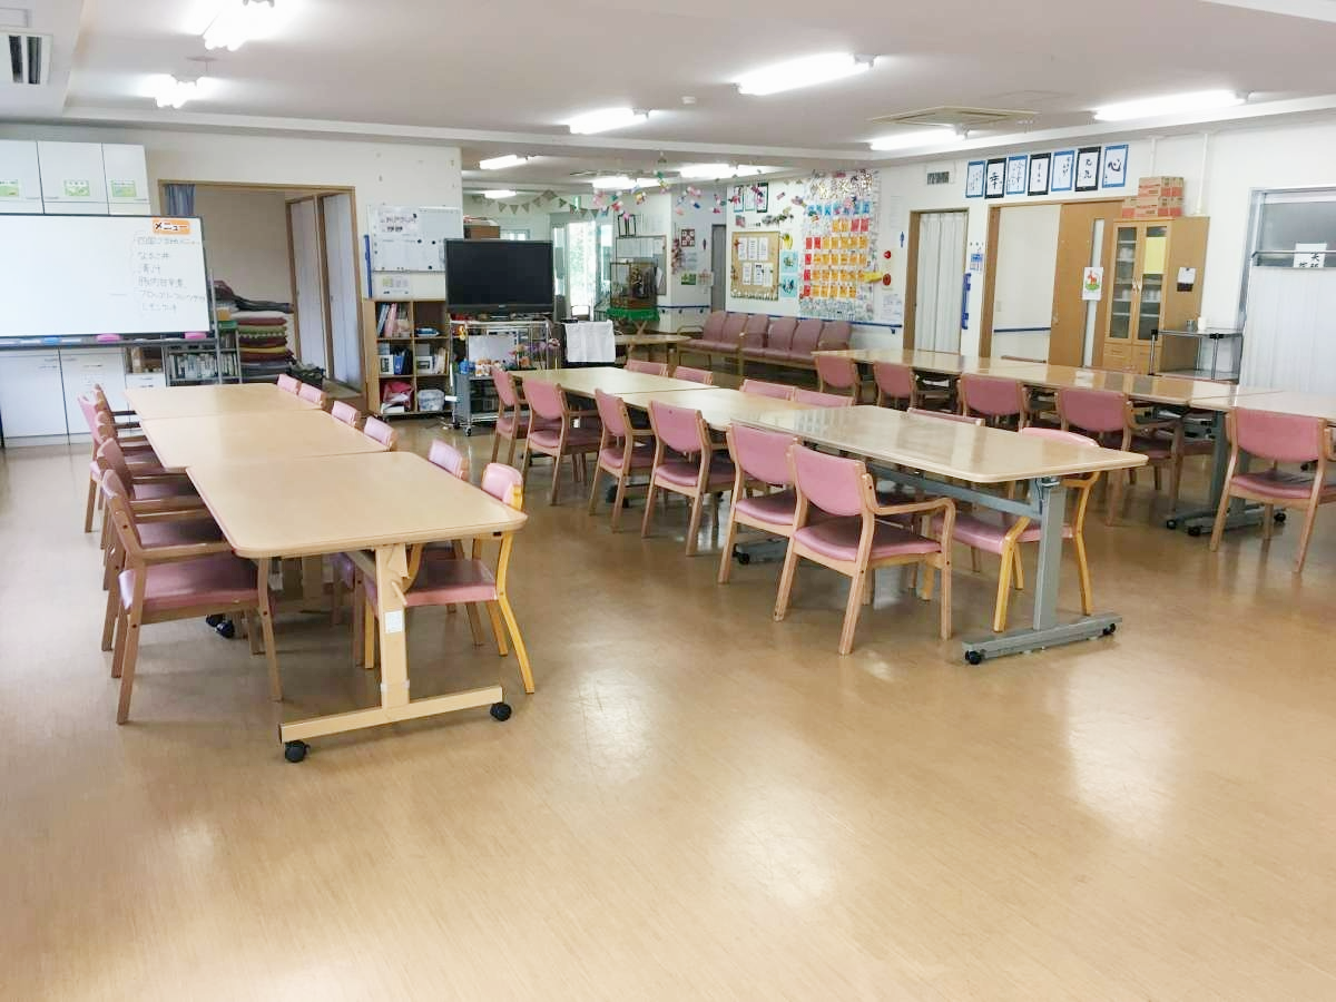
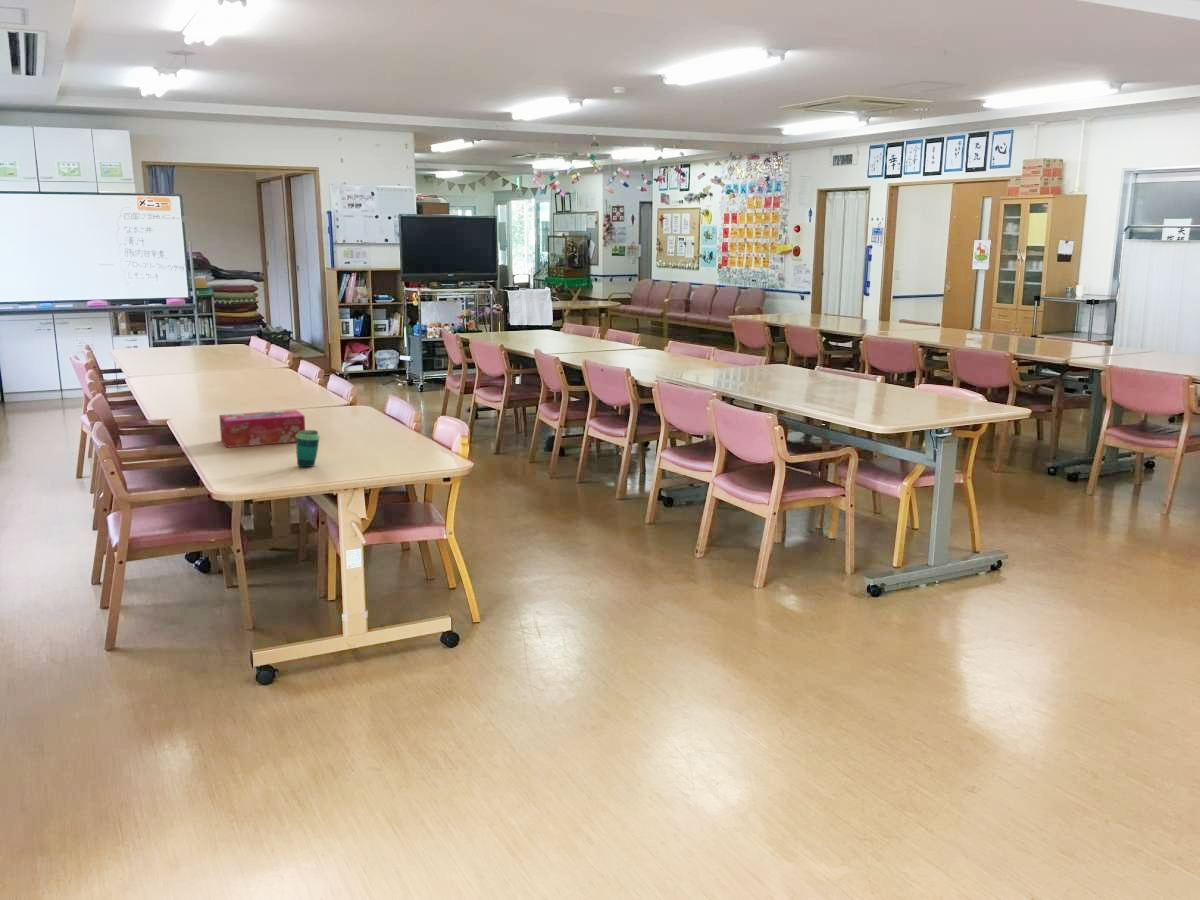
+ cup (308, 448)
+ tissue box (262, 428)
